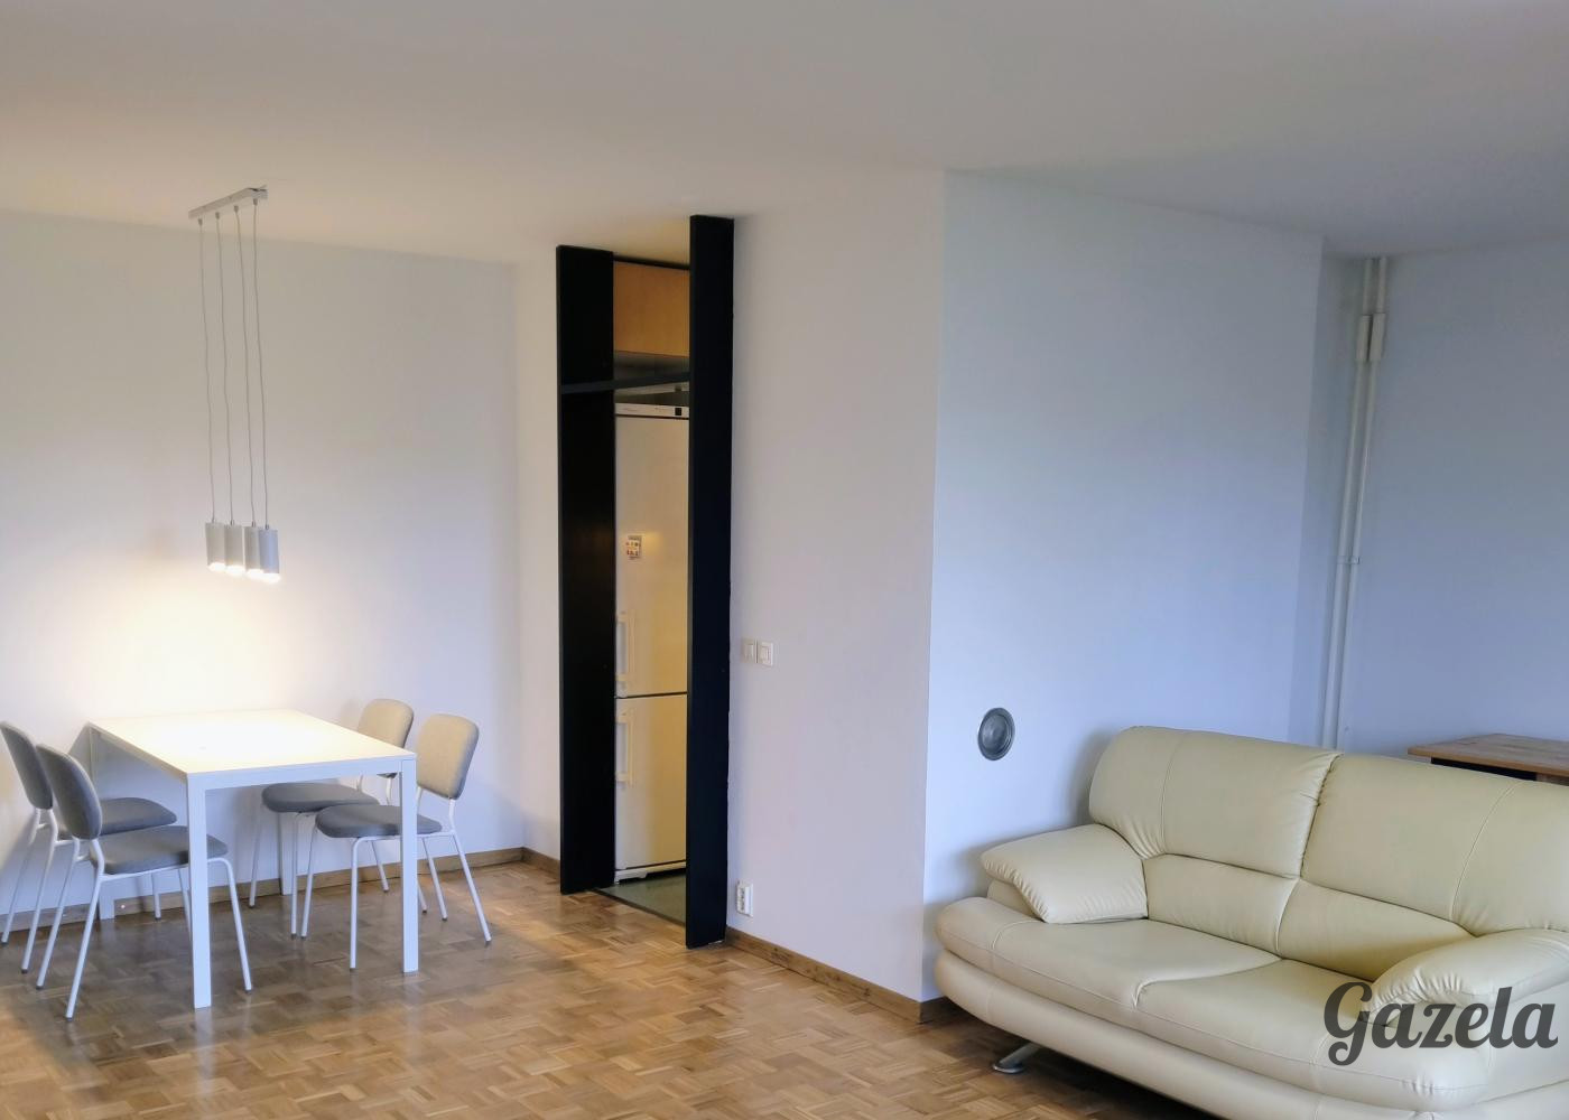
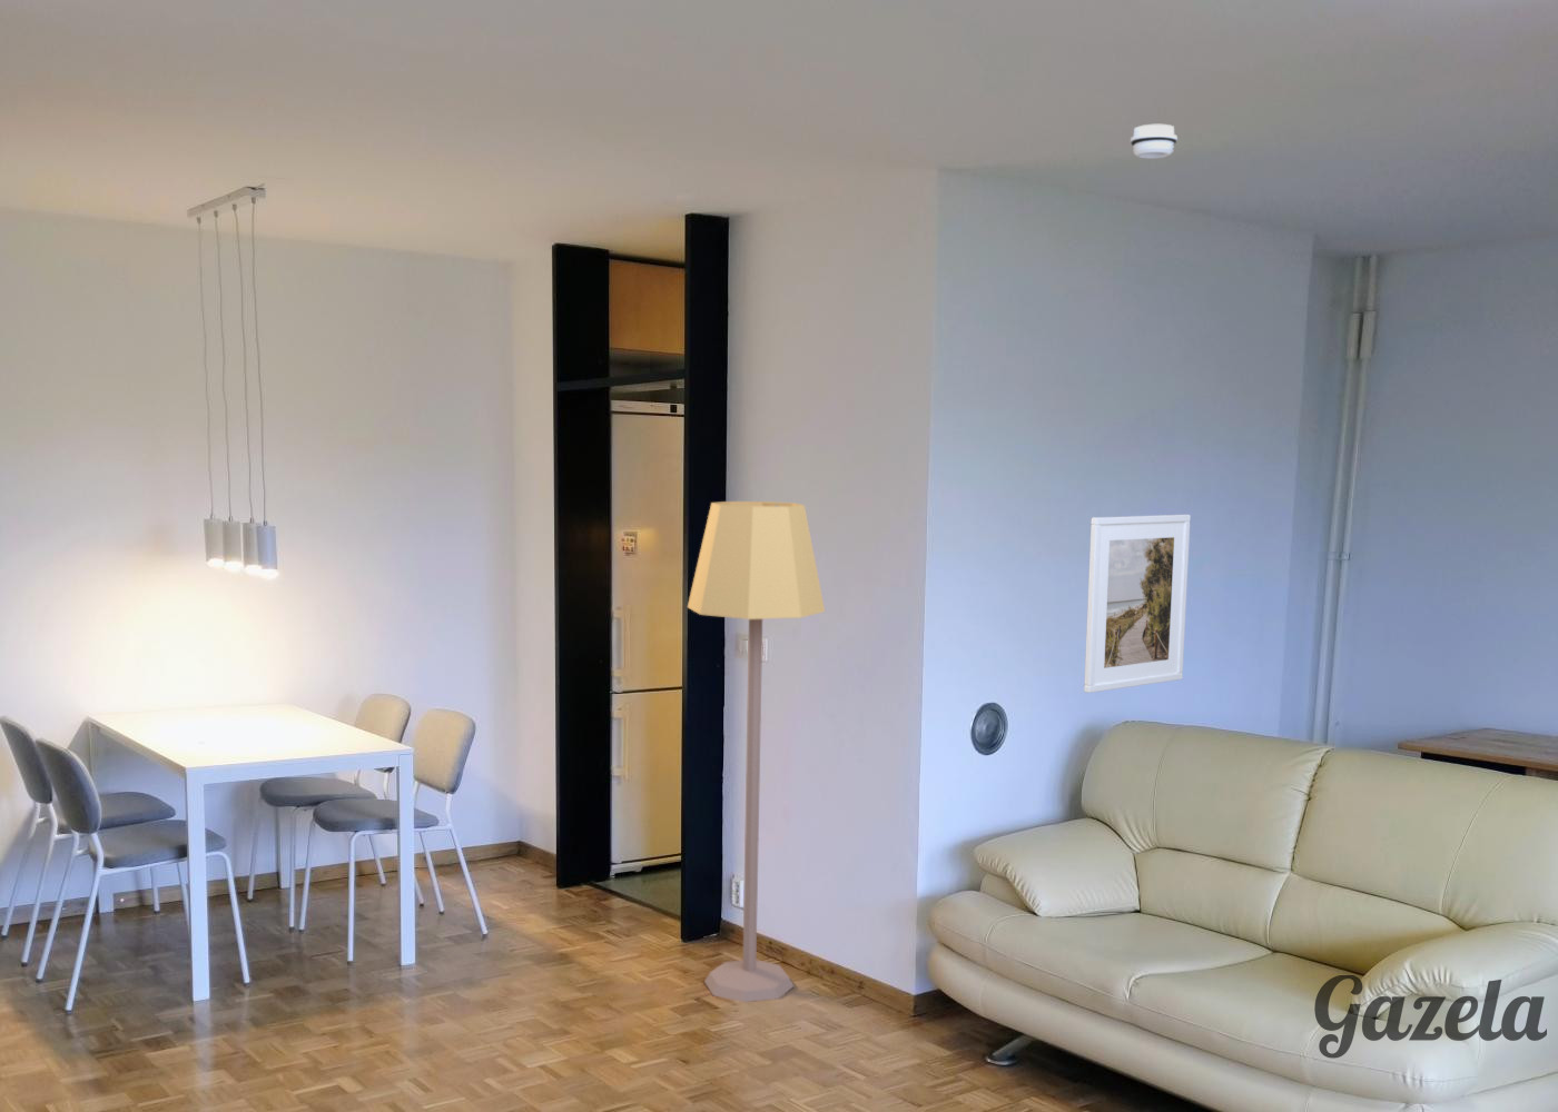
+ smoke detector (1153, 141)
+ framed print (1139, 601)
+ lamp (753, 749)
